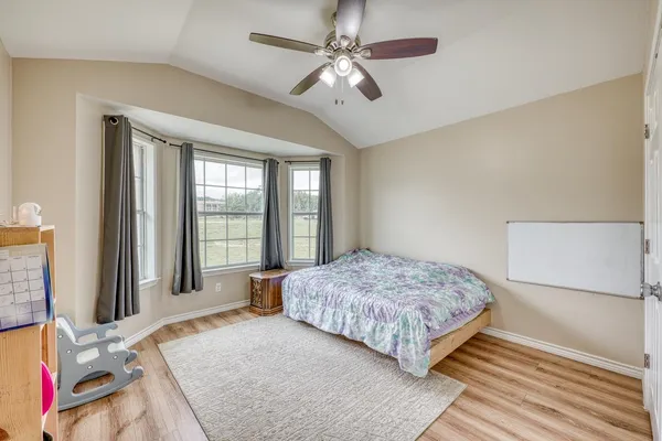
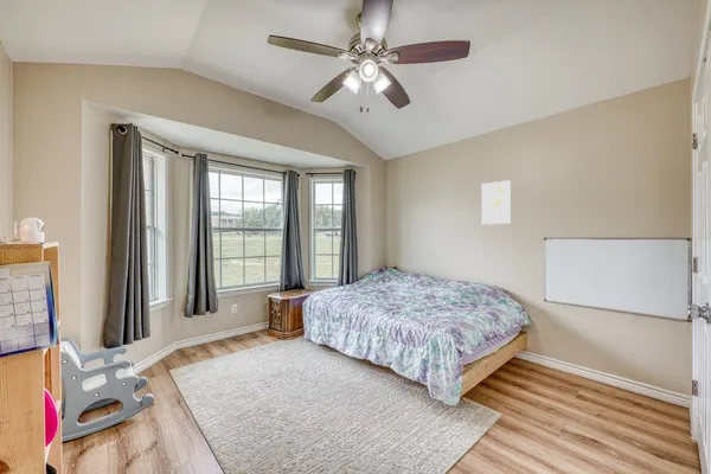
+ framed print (495, 203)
